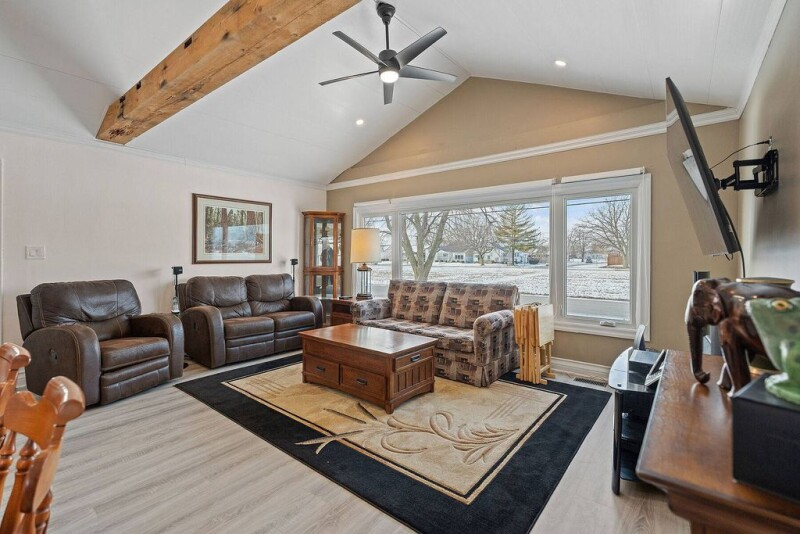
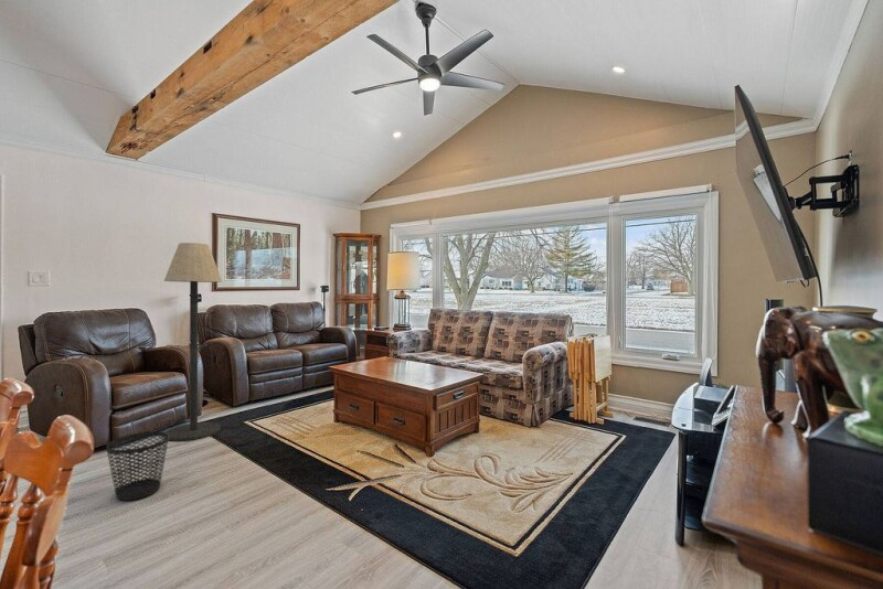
+ wastebasket (138, 465)
+ floor lamp (193, 338)
